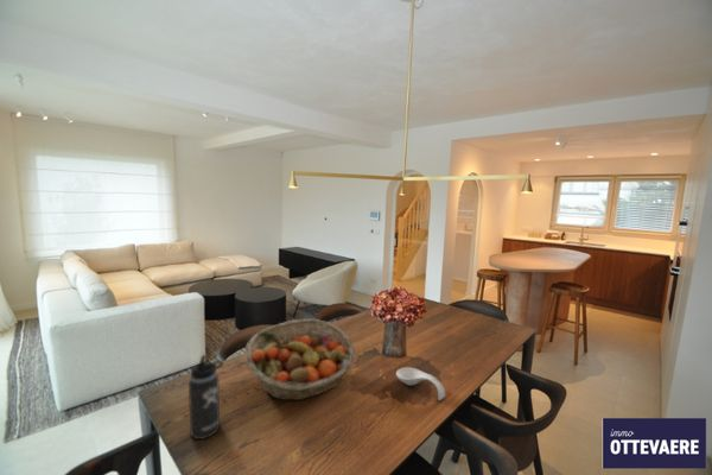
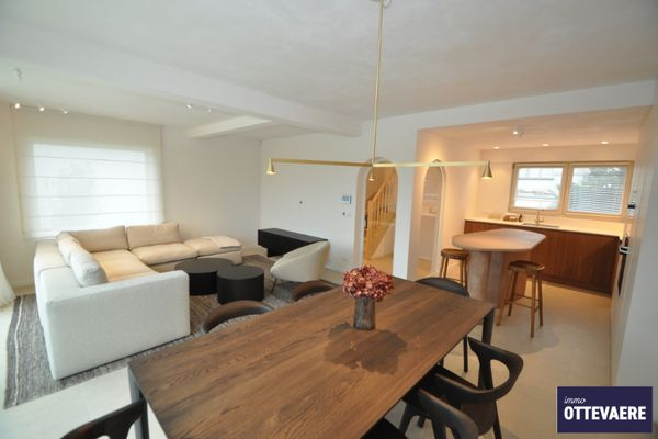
- fruit basket (301, 356)
- thermos bottle (206, 391)
- spoon rest (419, 379)
